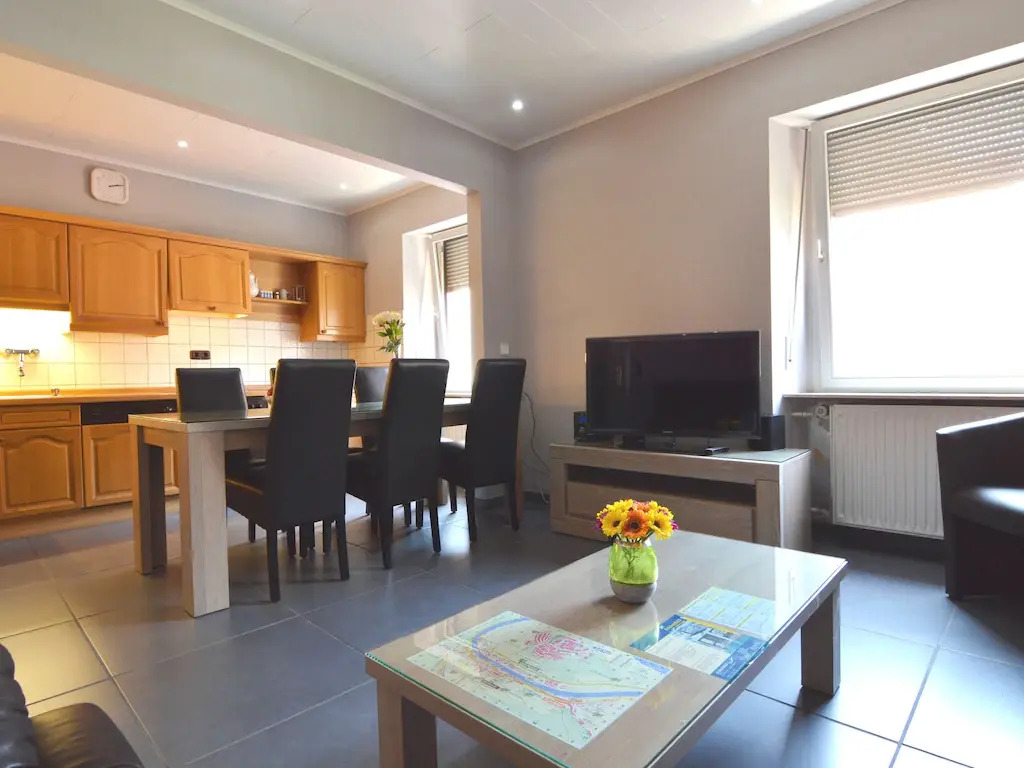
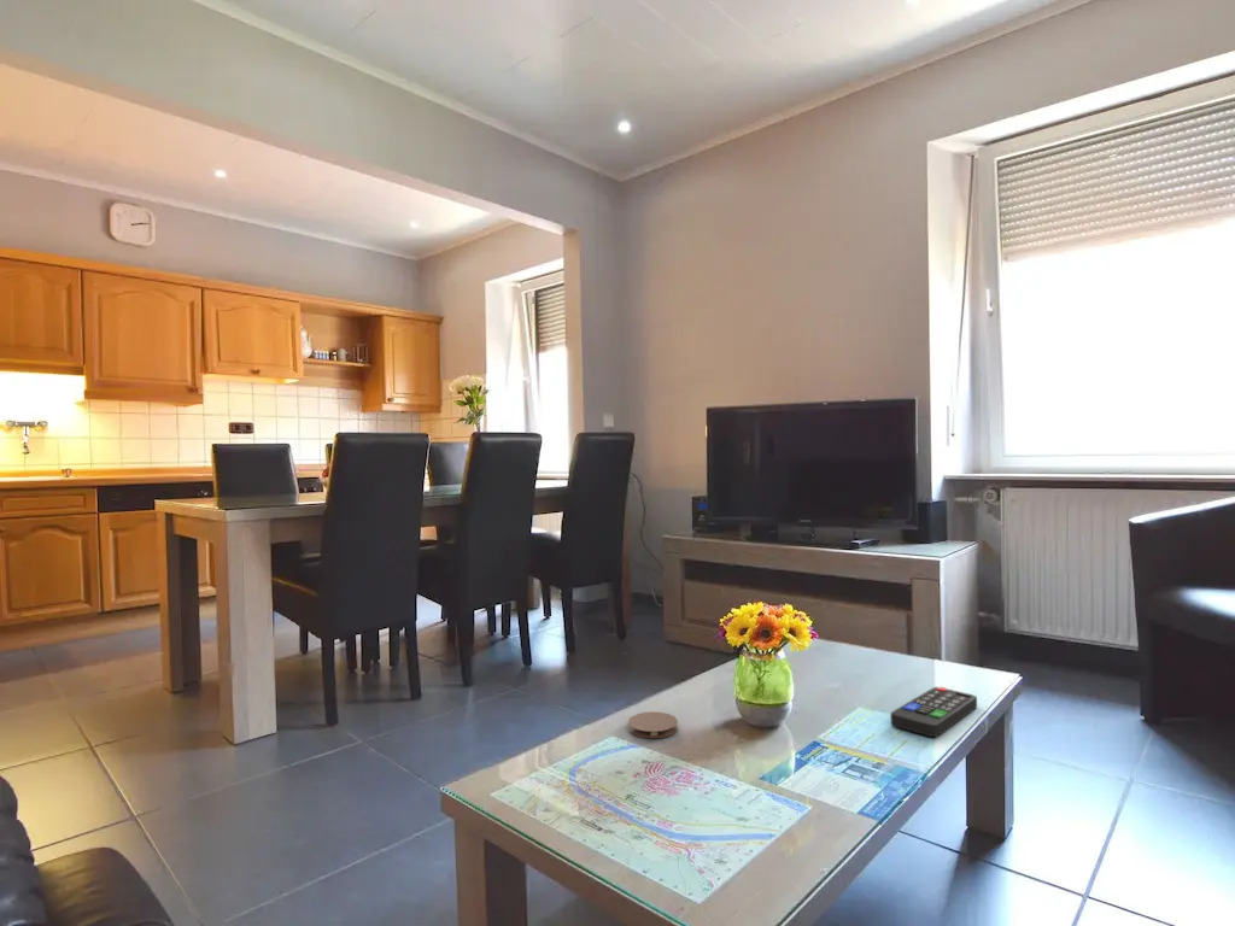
+ remote control (935, 709)
+ coaster (652, 723)
